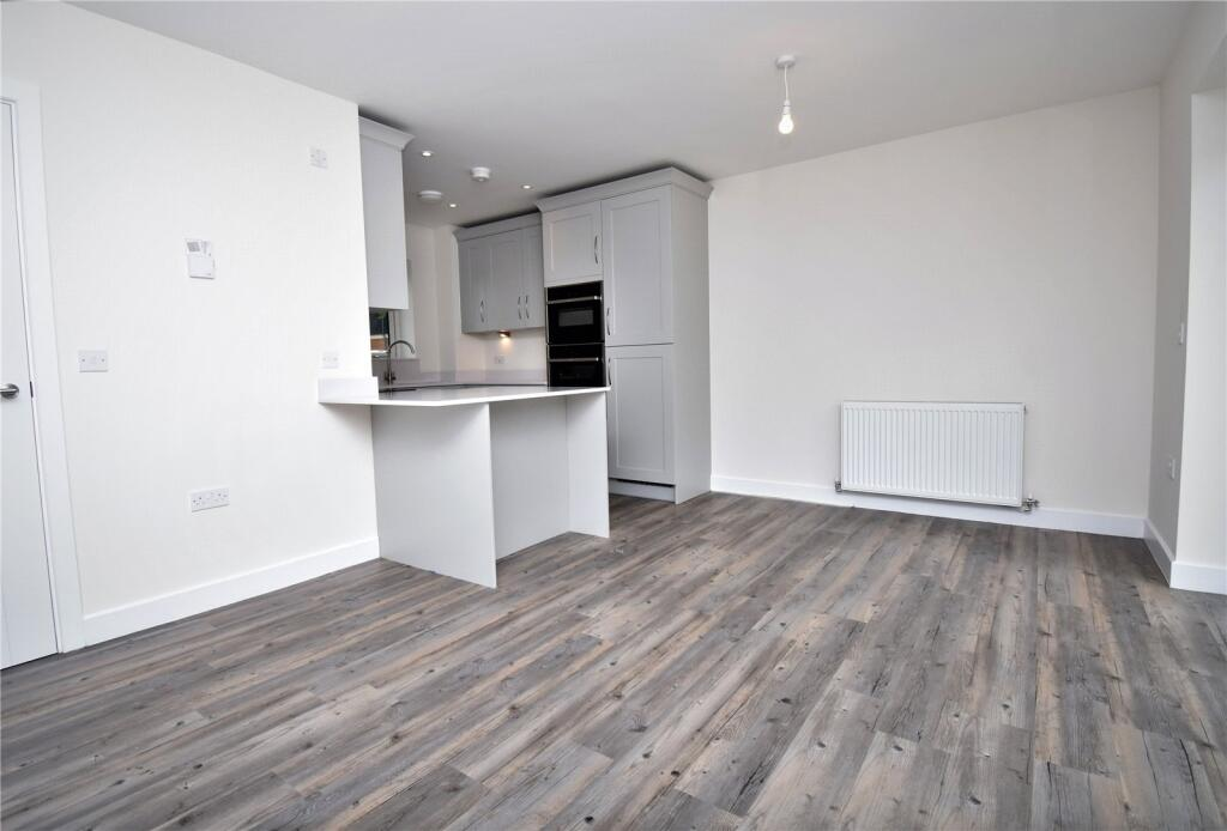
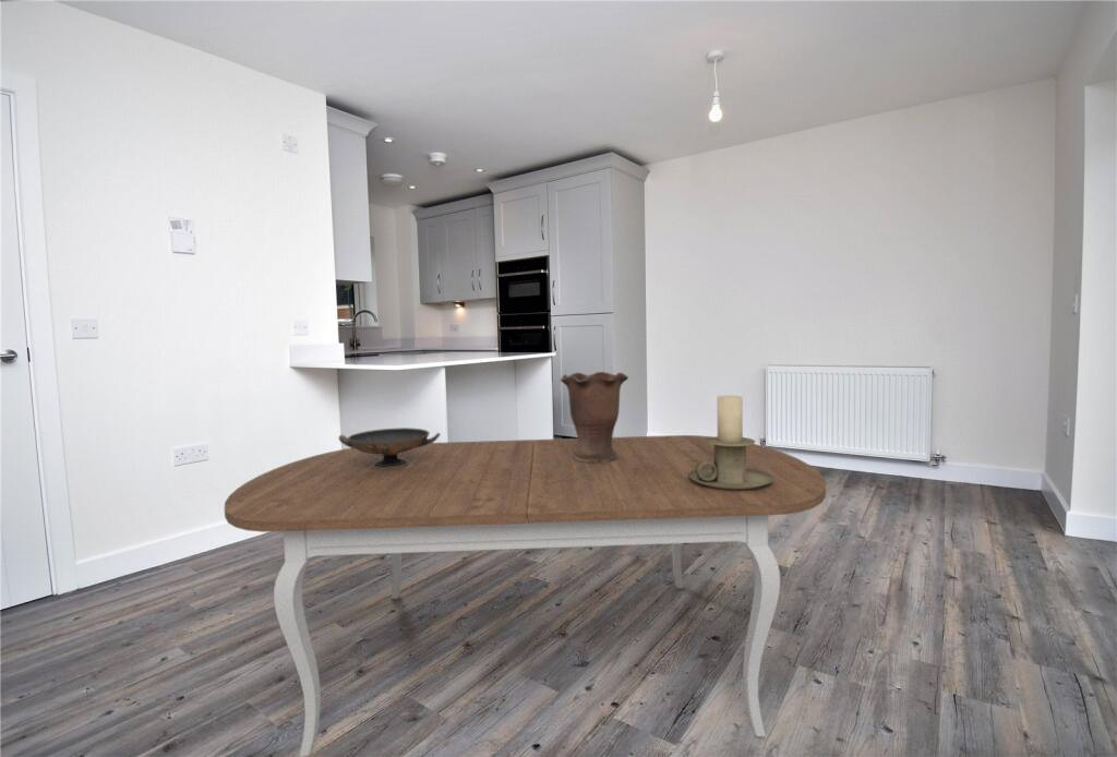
+ vase (593, 416)
+ decorative bowl (389, 448)
+ dining table (535, 548)
+ candle holder (730, 437)
